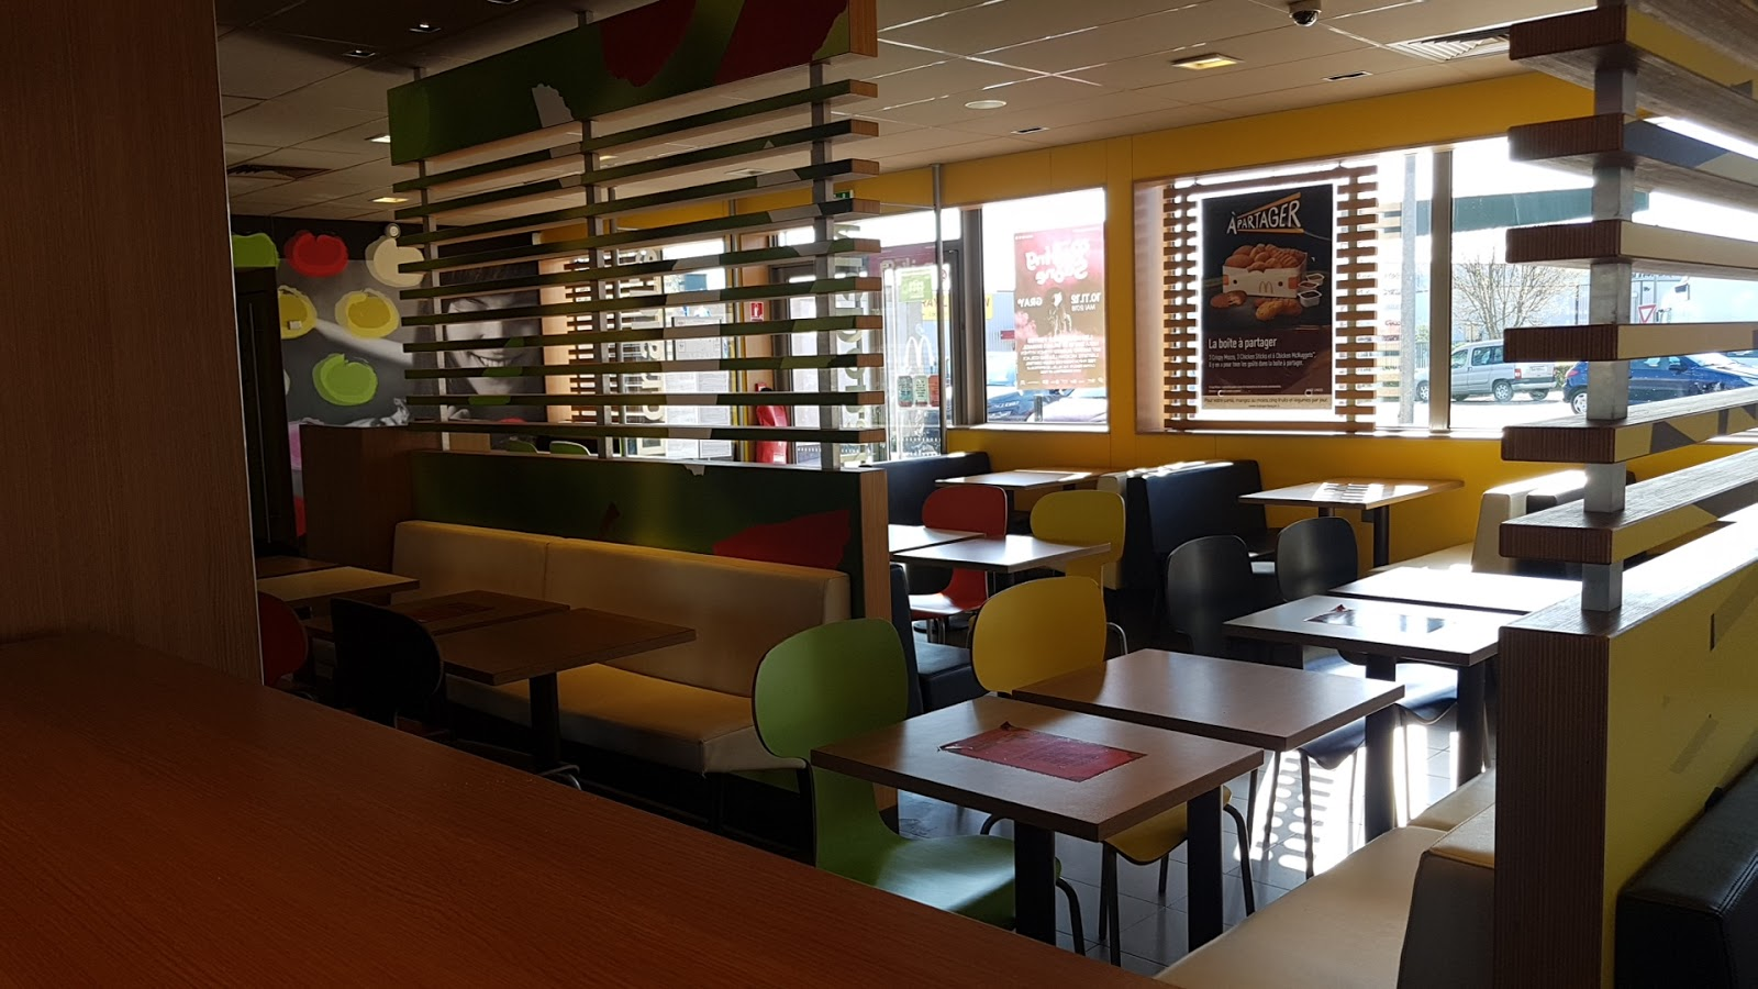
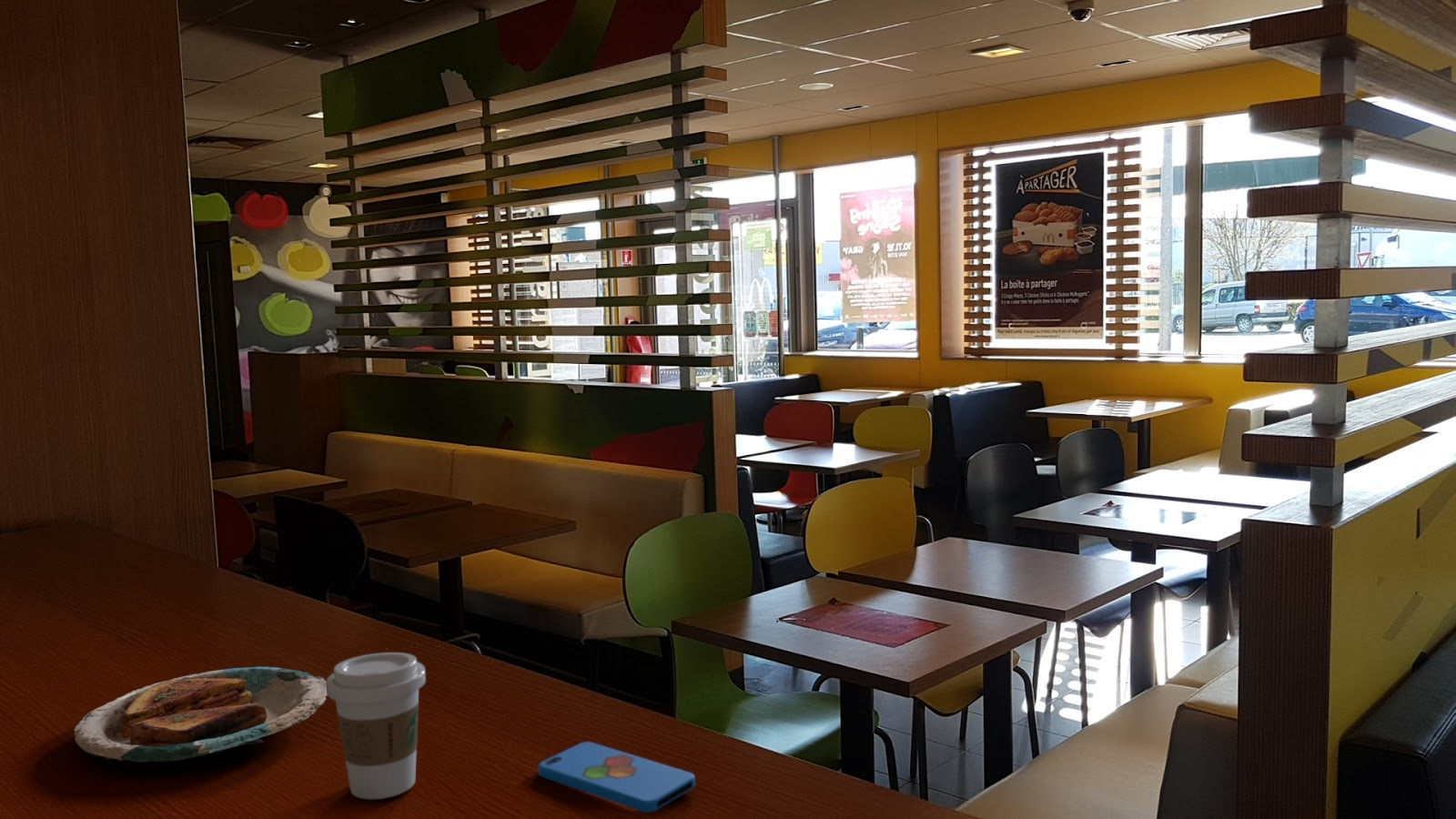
+ plate (209, 711)
+ coffee cup (379, 723)
+ smartphone (615, 774)
